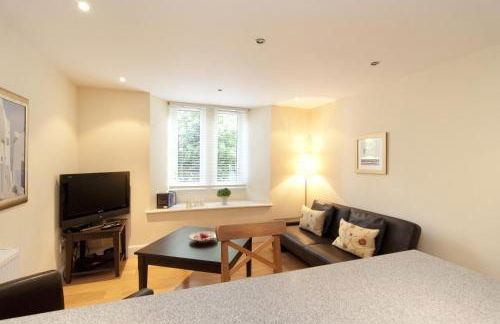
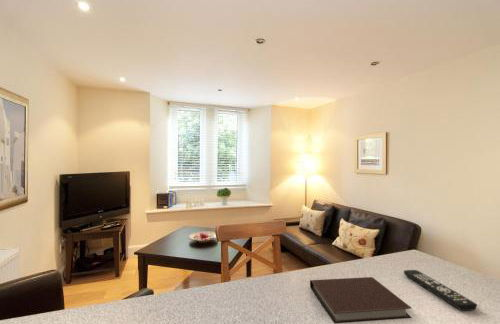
+ remote control (435, 287)
+ notebook (355, 296)
